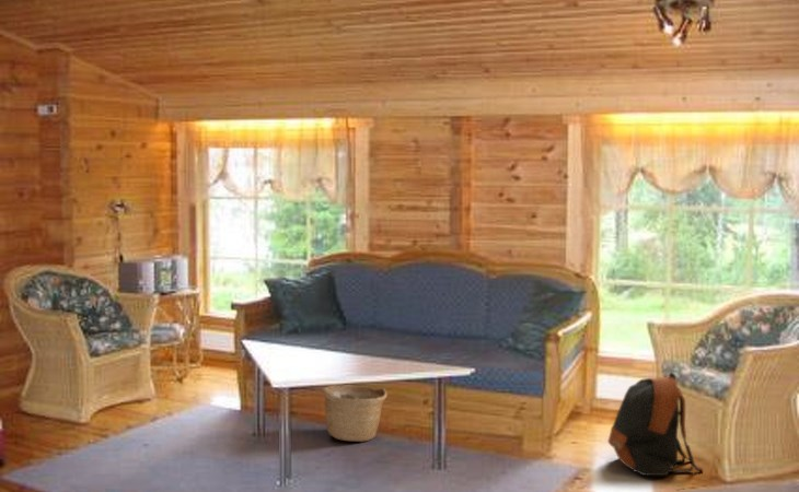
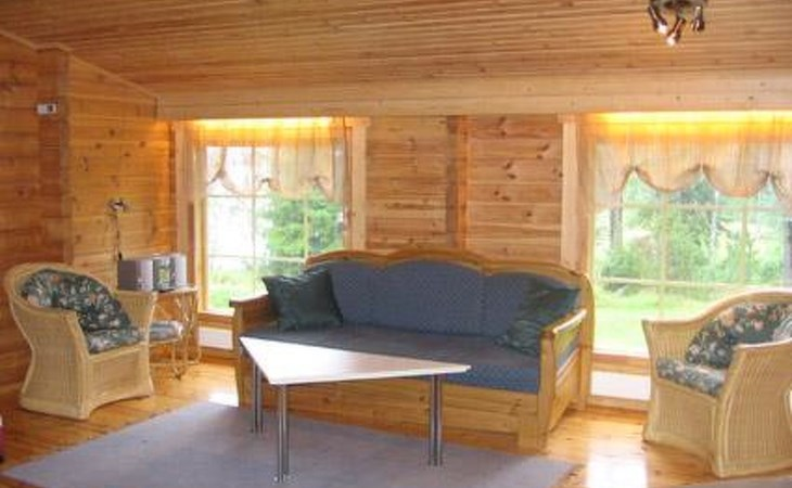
- backpack (655, 420)
- basket (354, 410)
